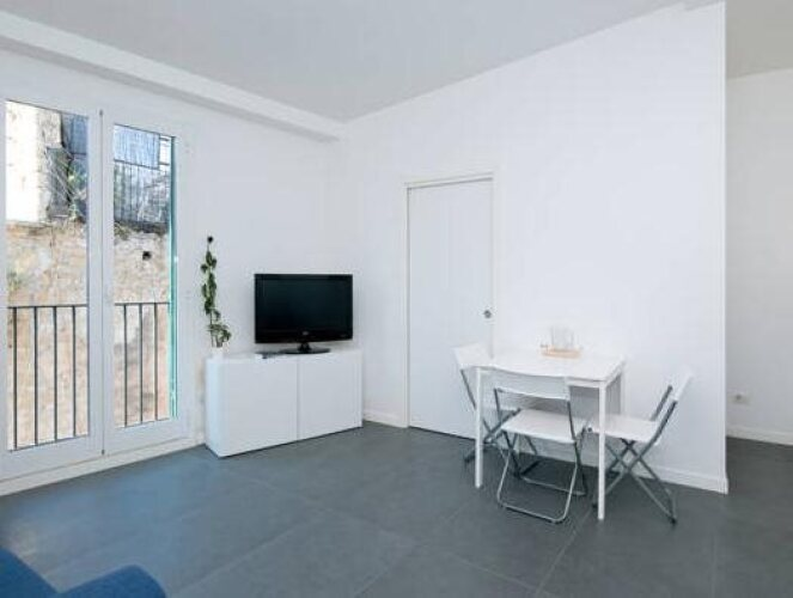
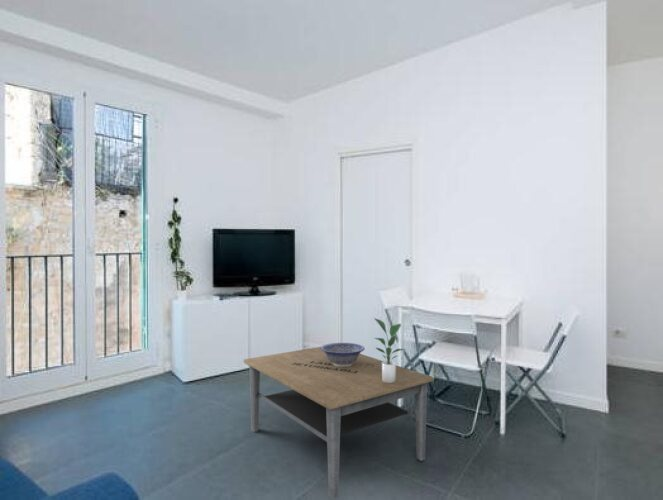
+ coffee table (331, 405)
+ decorative bowl (342, 355)
+ potted plant (389, 349)
